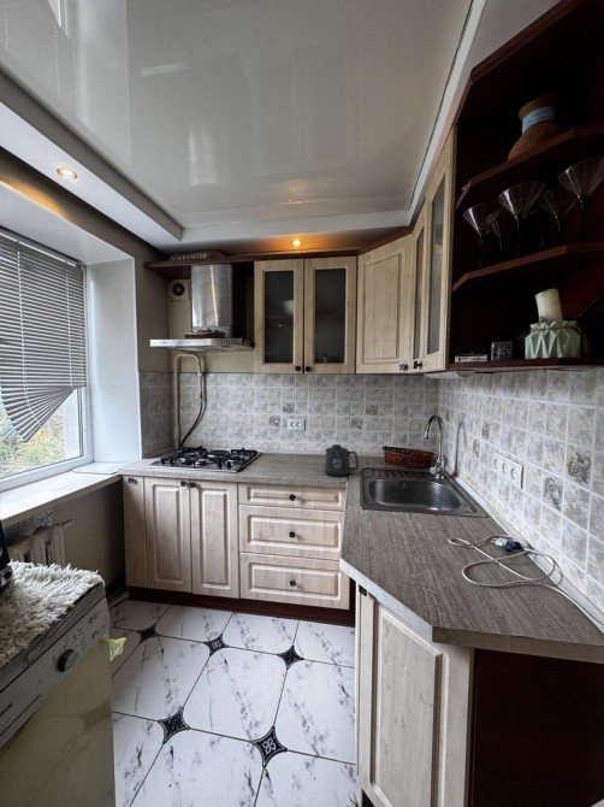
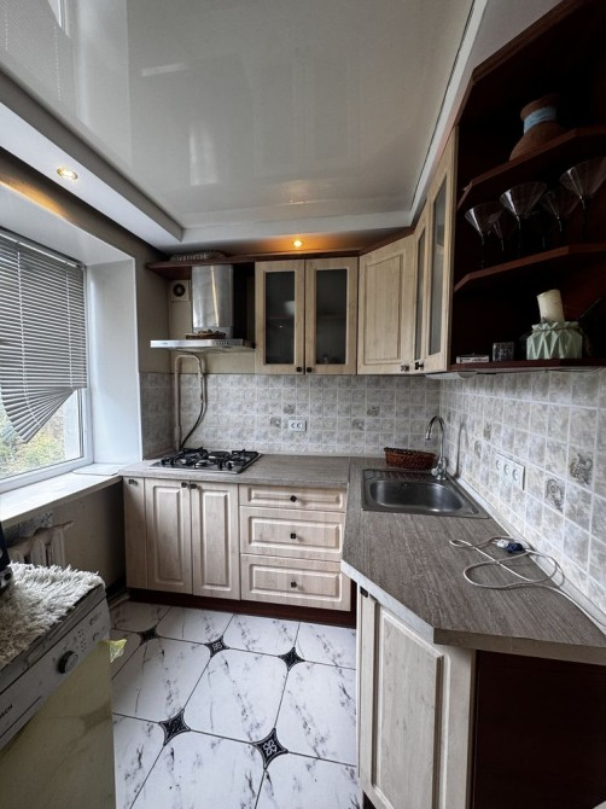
- mug (339, 459)
